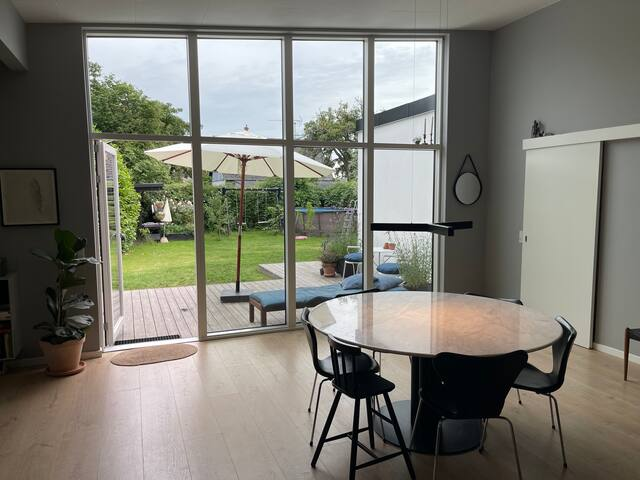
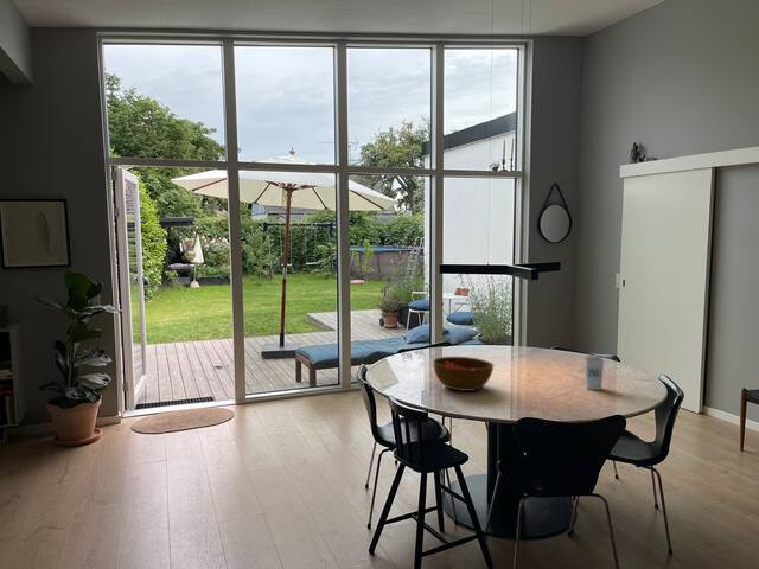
+ cup (593, 372)
+ bowl (463, 373)
